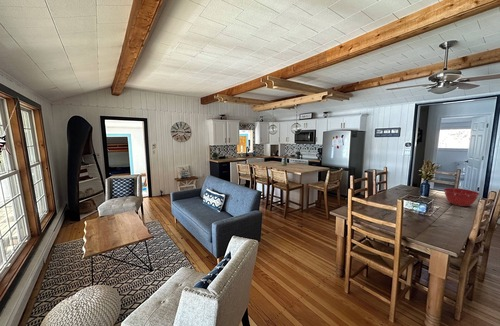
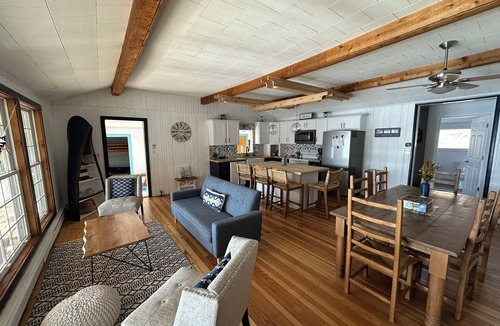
- mixing bowl (460, 197)
